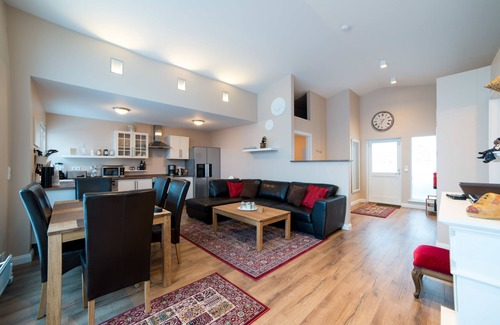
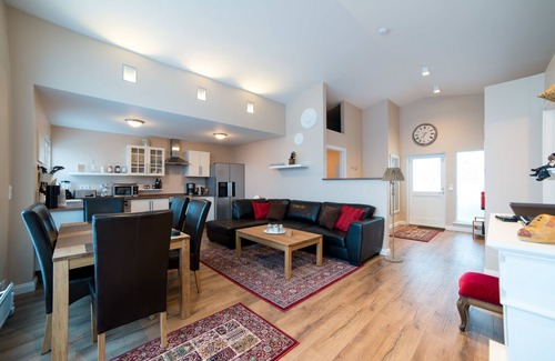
+ floor lamp (393, 213)
